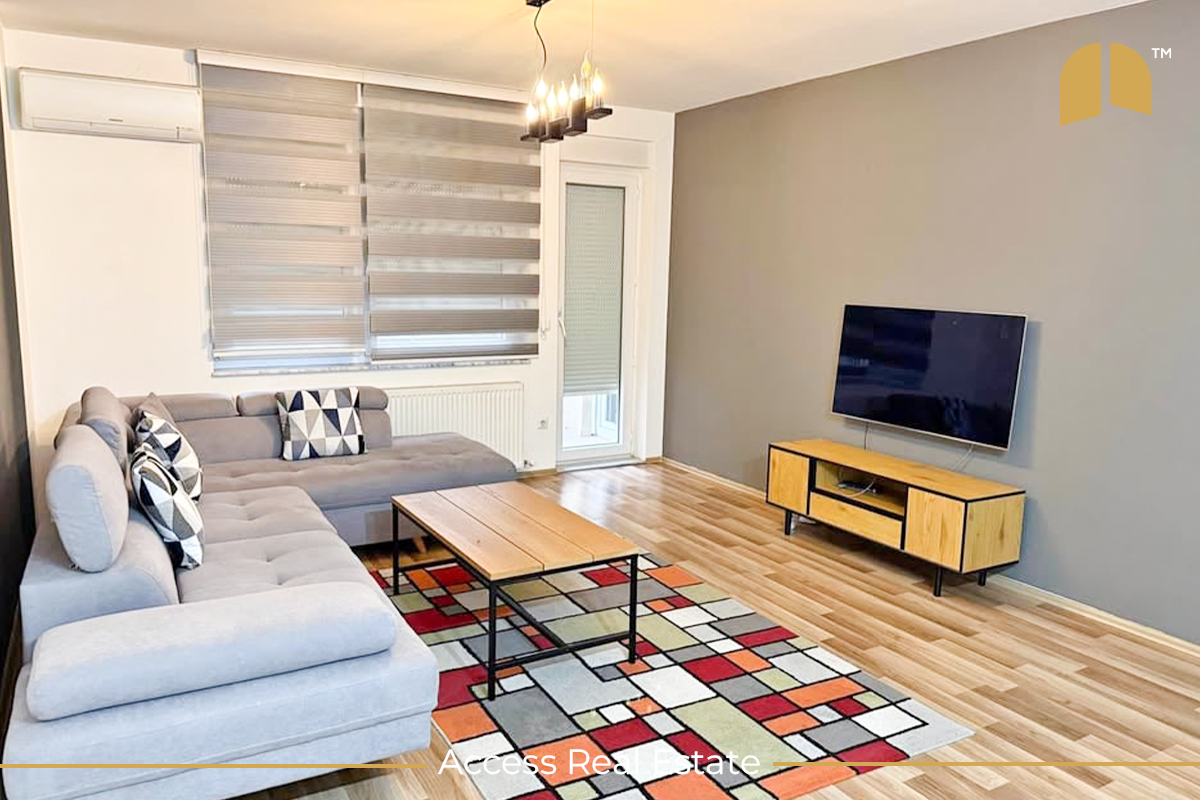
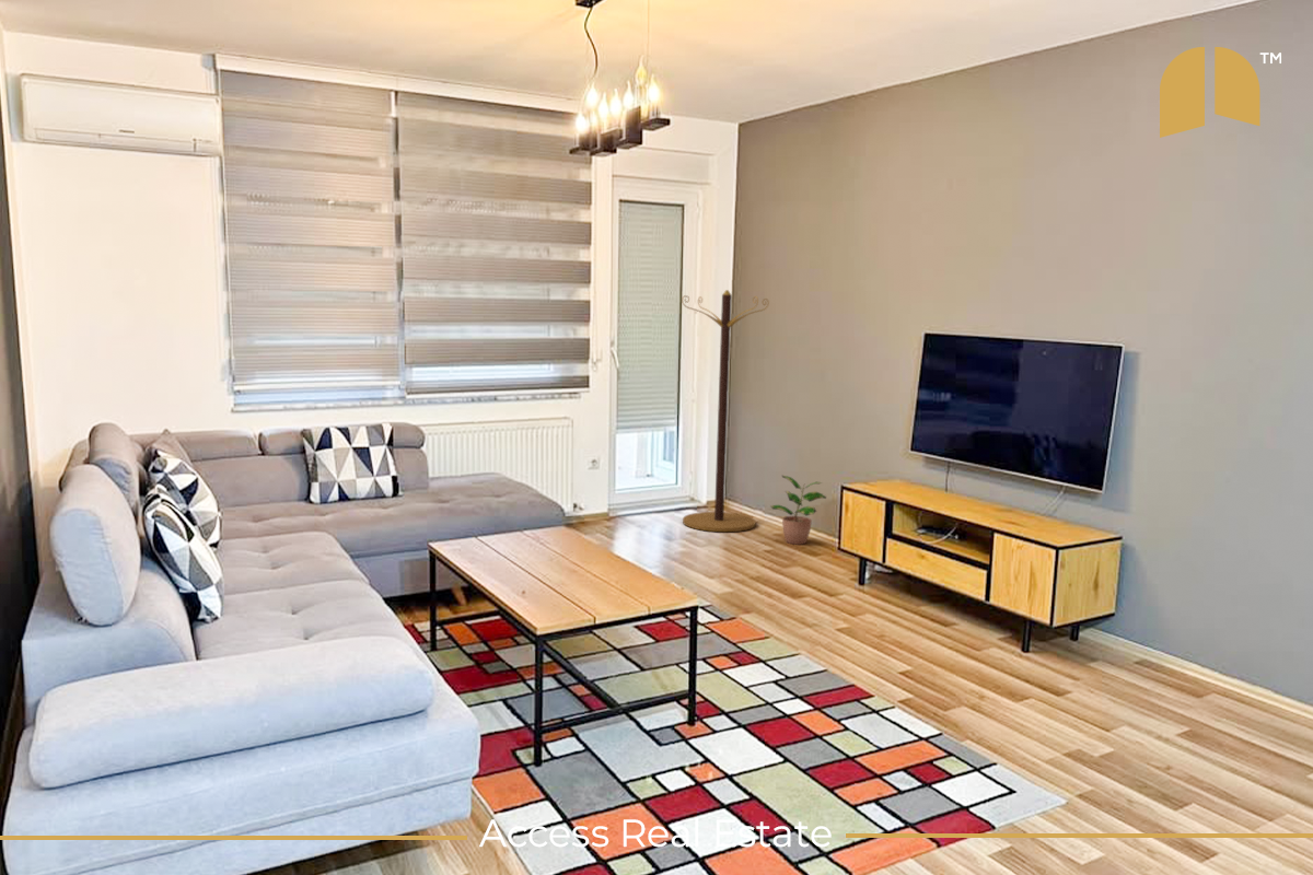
+ potted plant (800, 509)
+ coat rack (722, 408)
